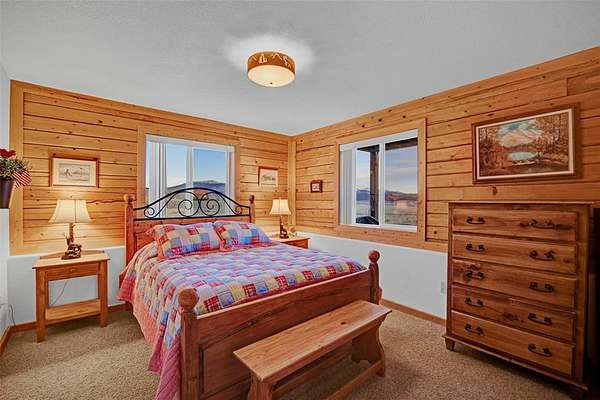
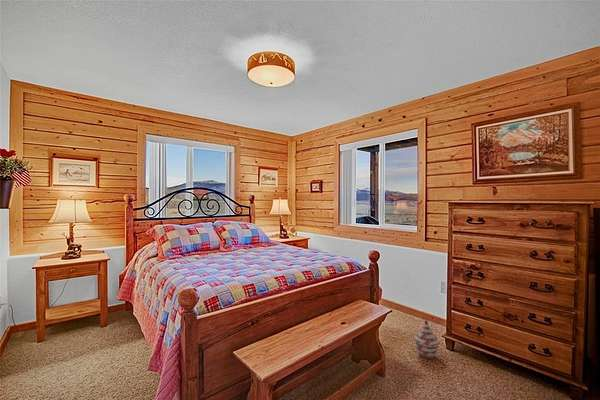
+ woven basket (426, 338)
